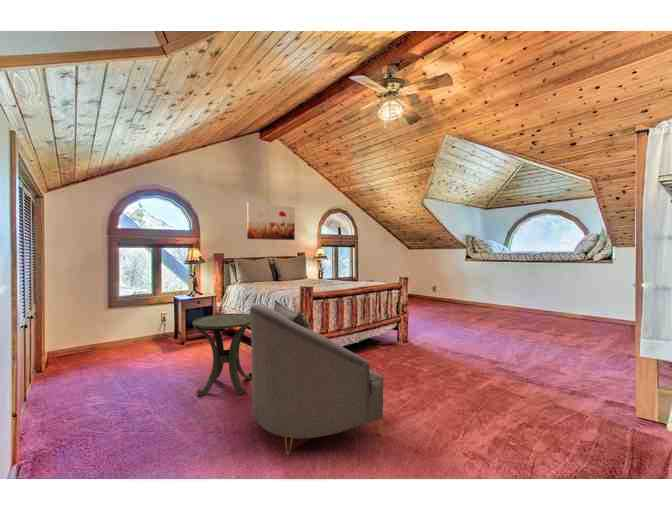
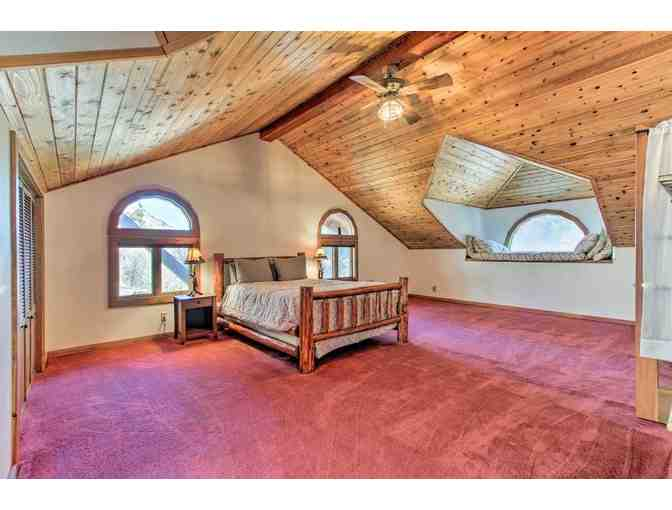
- armchair (308, 364)
- side table (226, 352)
- wall art (272, 222)
